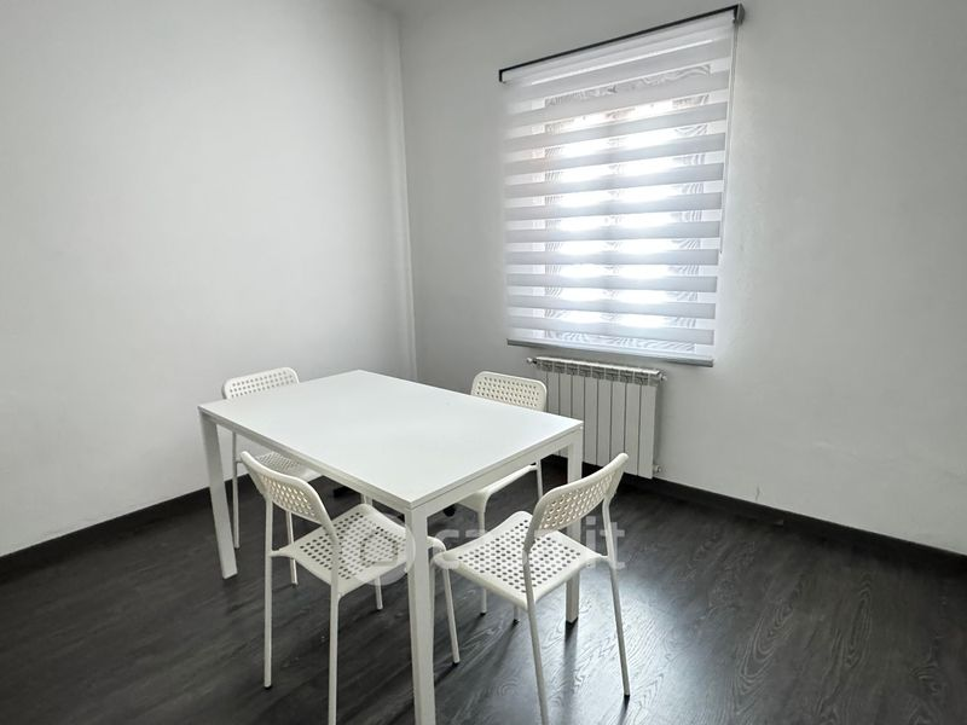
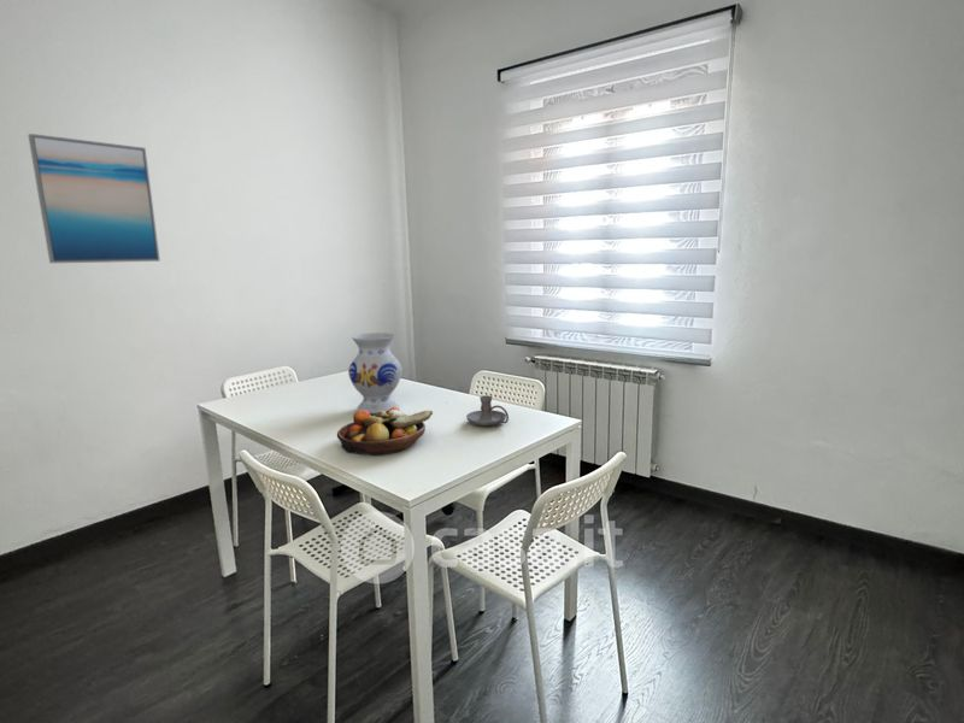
+ wall art (99, 202)
+ fruit bowl (382, 424)
+ candle holder (489, 410)
+ vase (375, 372)
